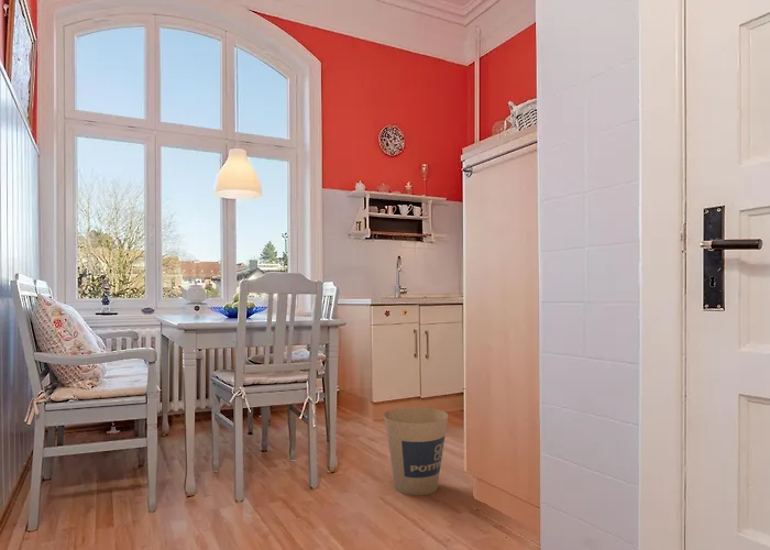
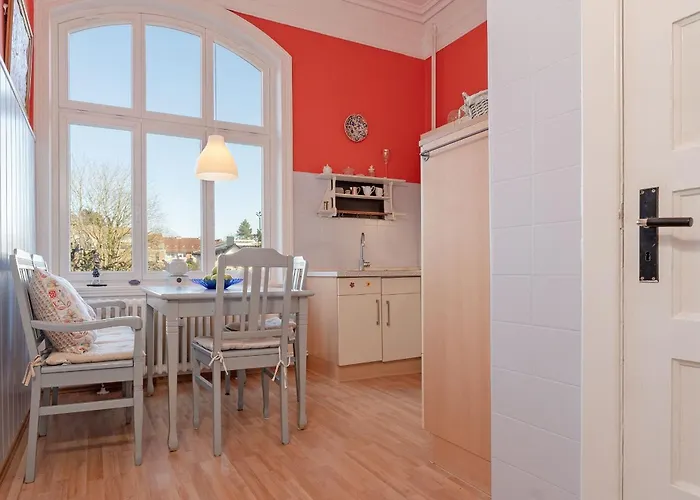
- trash can (416, 450)
